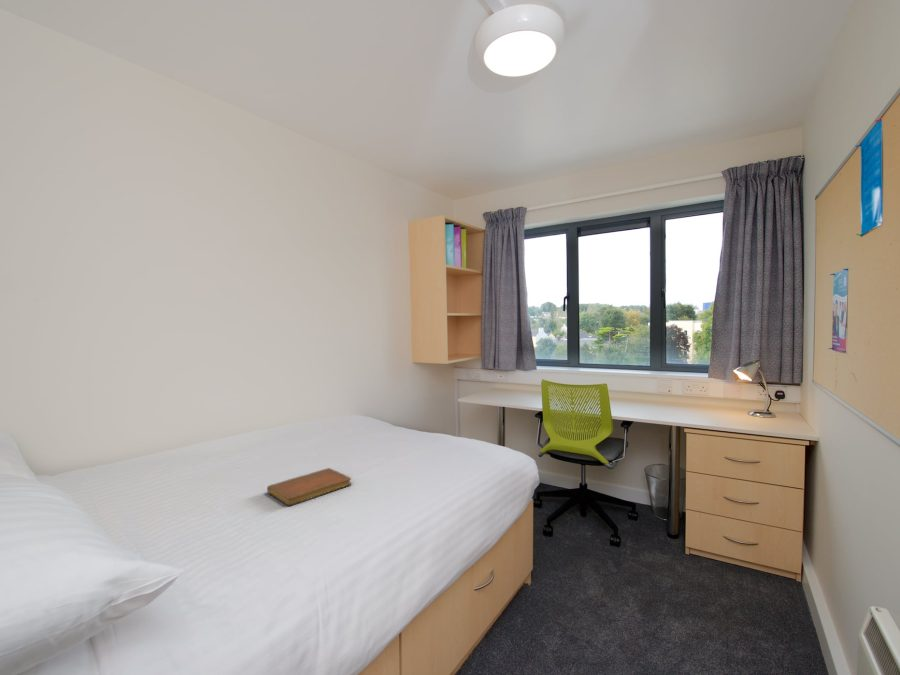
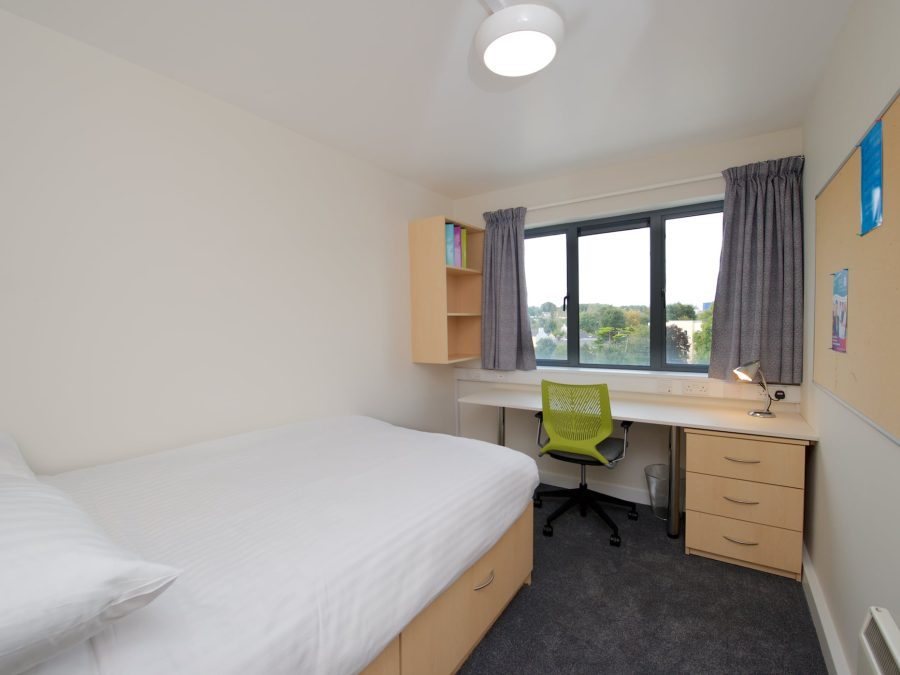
- notebook (310, 484)
